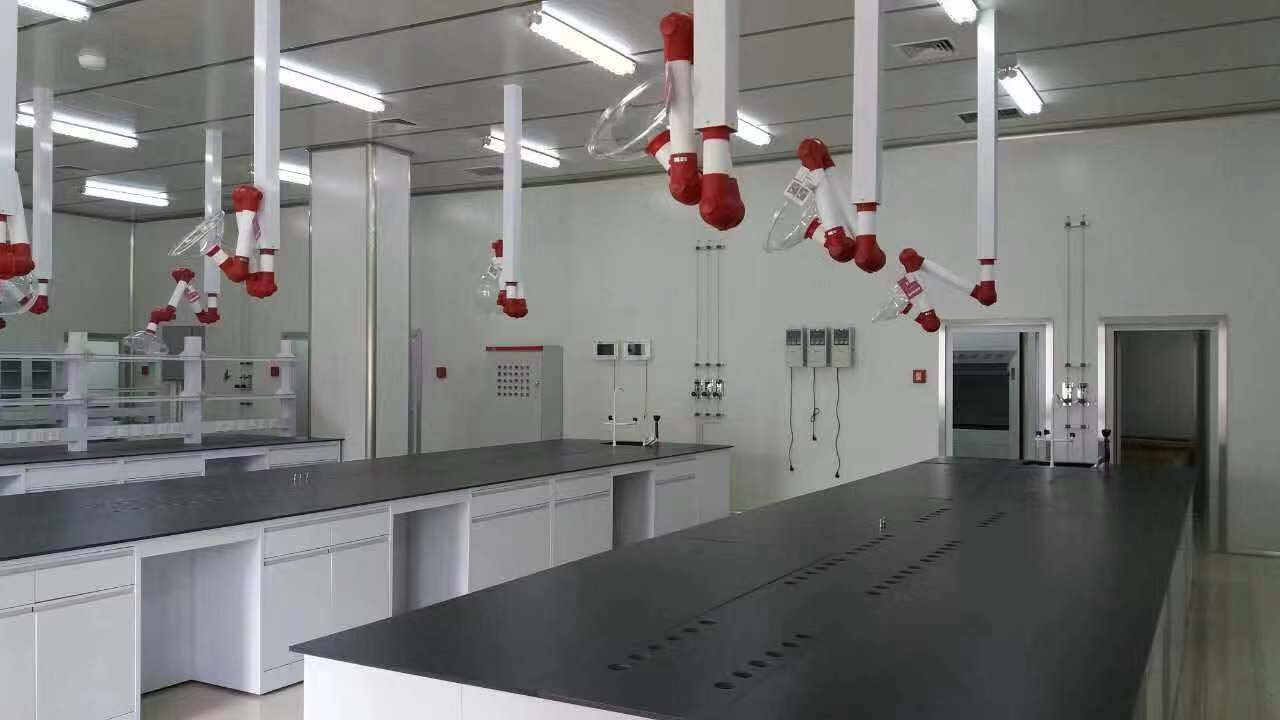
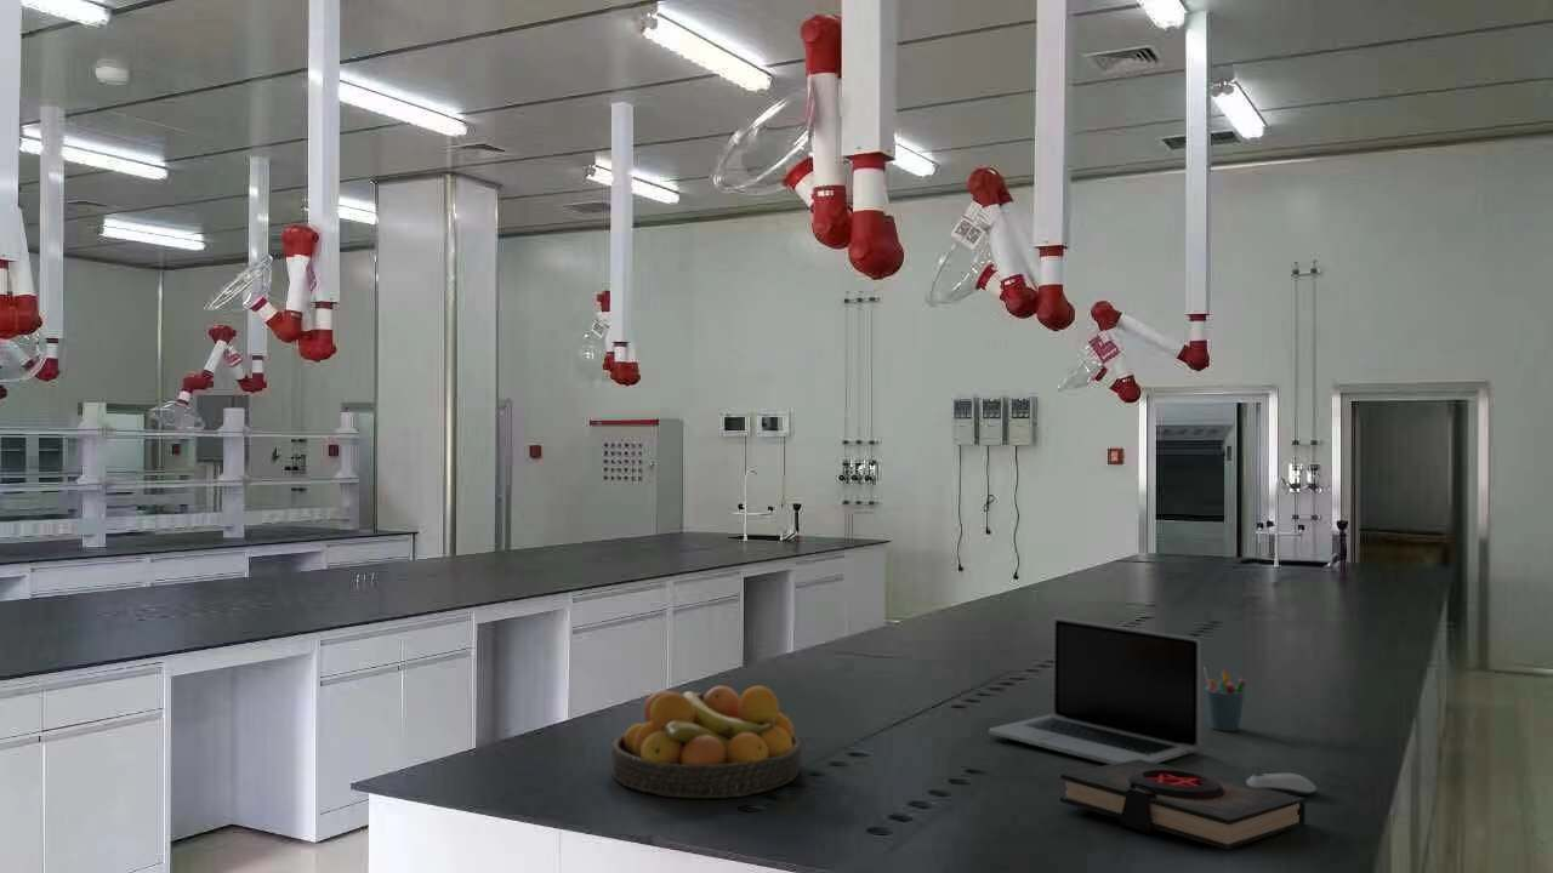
+ laptop (1091, 689)
+ computer mouse (1280, 782)
+ book (1178, 794)
+ pen holder (1224, 697)
+ fruit bowl (706, 729)
